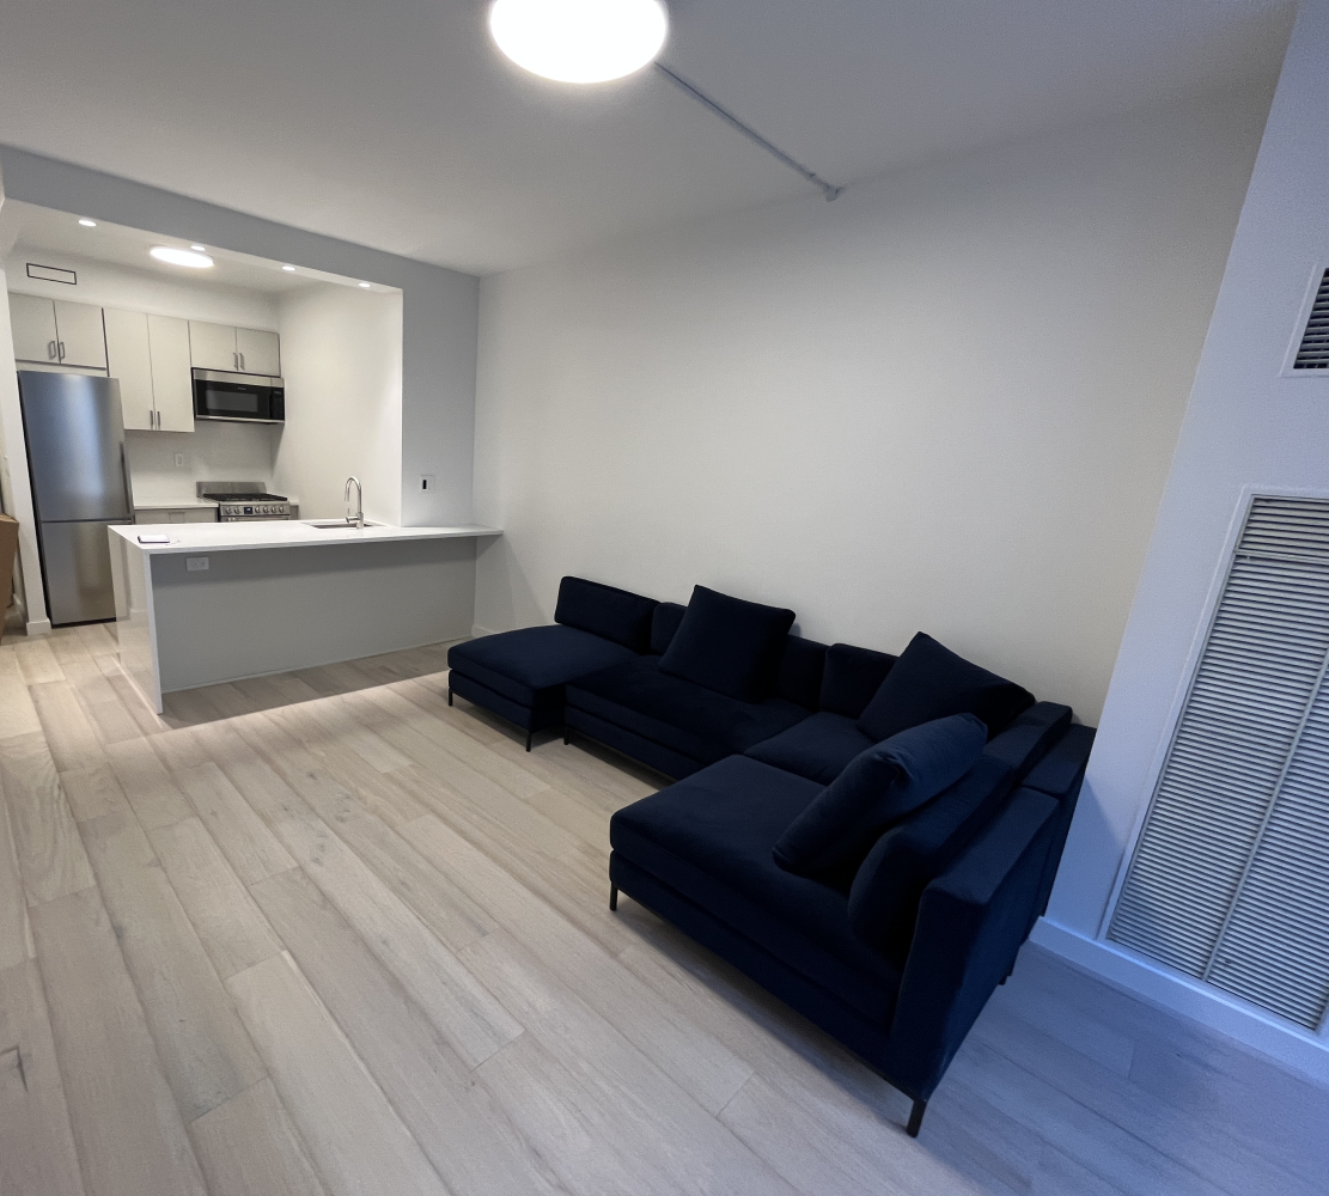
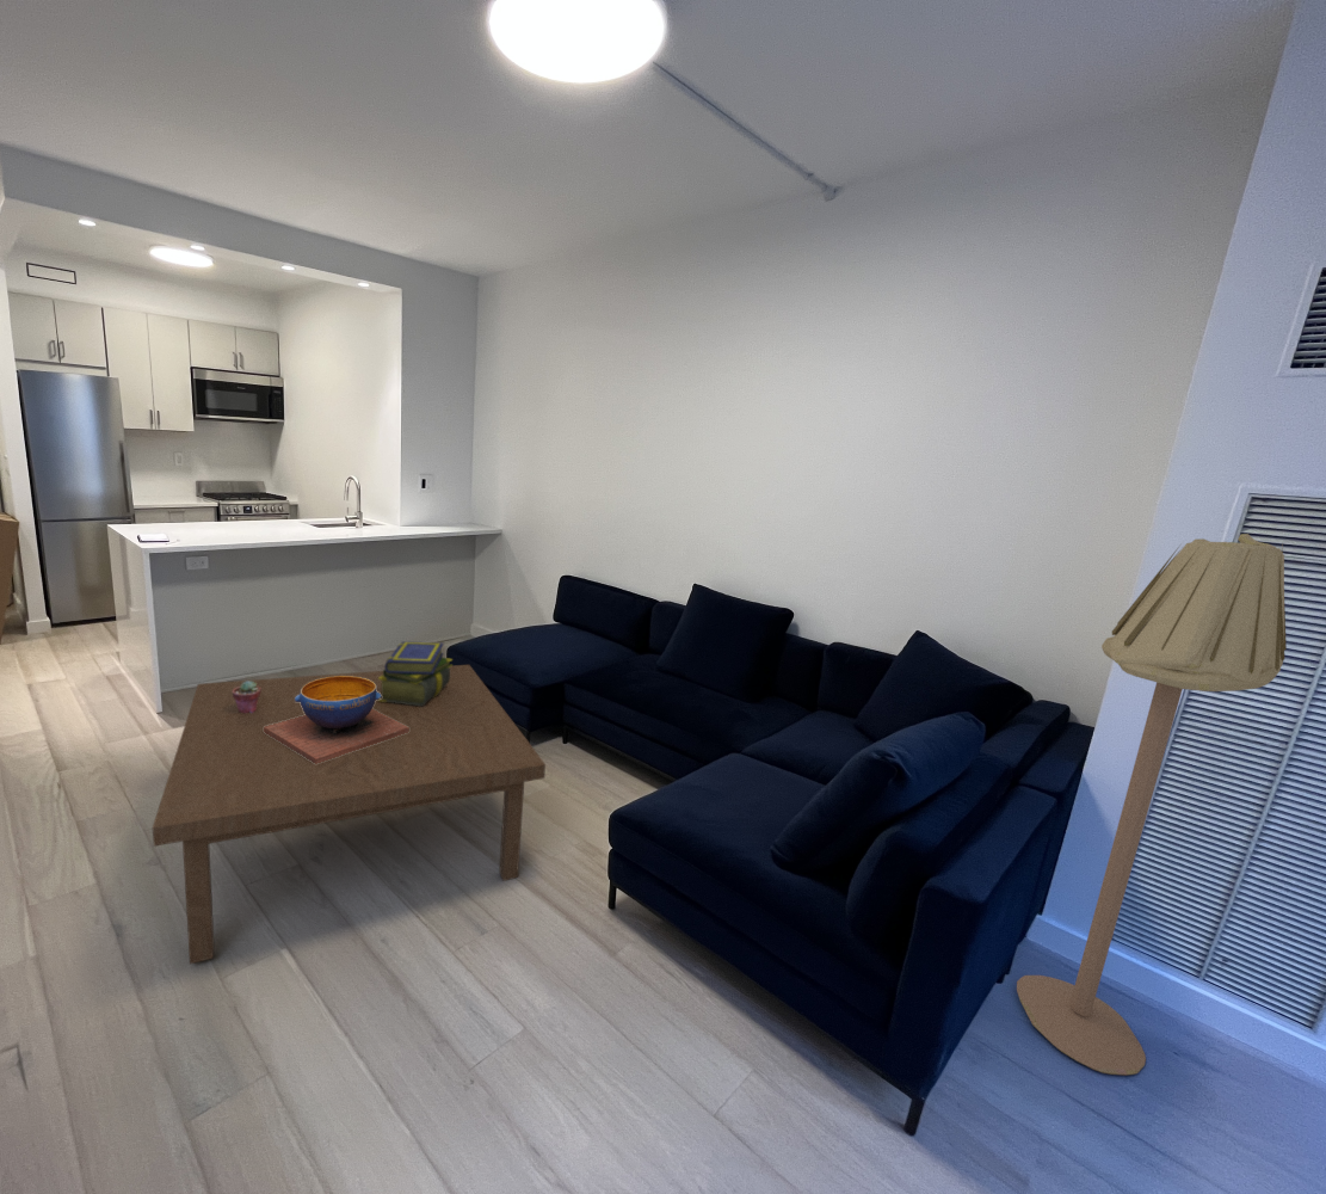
+ decorative bowl (338, 709)
+ floor lamp (1140, 810)
+ coffee table (358, 780)
+ potted succulent (246, 695)
+ stack of books (417, 671)
